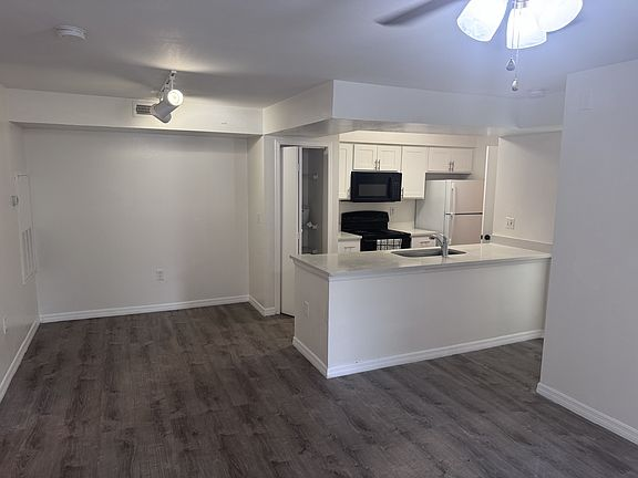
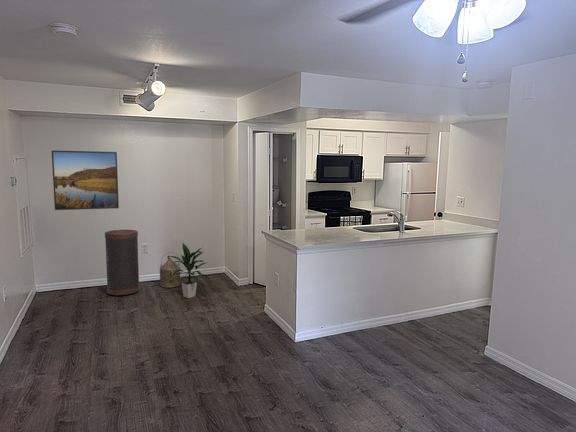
+ indoor plant (190, 270)
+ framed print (86, 180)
+ watering can (170, 269)
+ trash can (122, 262)
